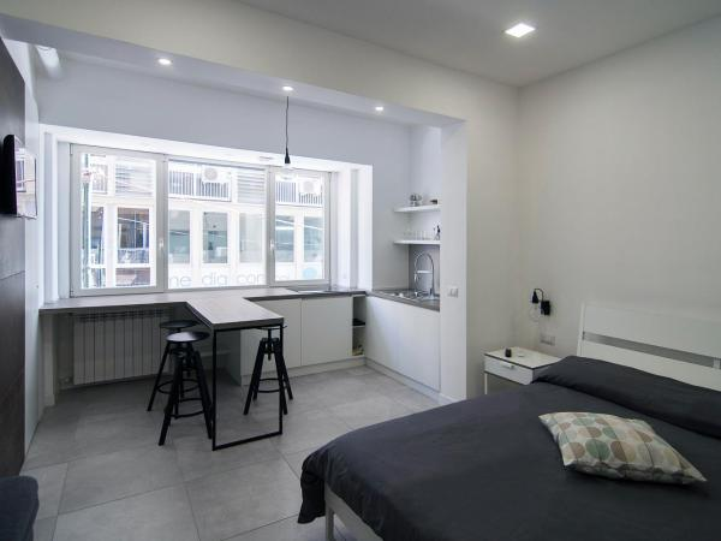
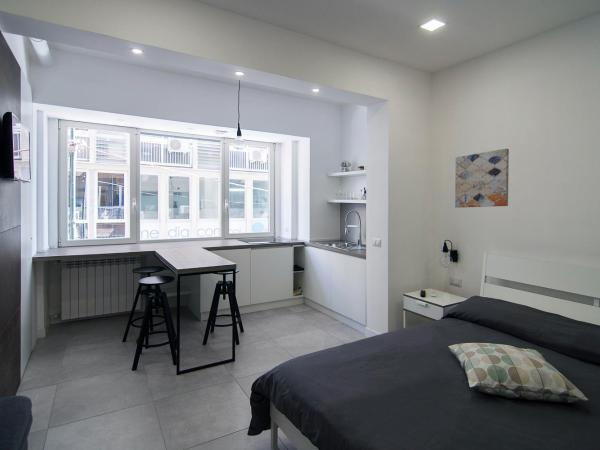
+ wall art (480, 180)
